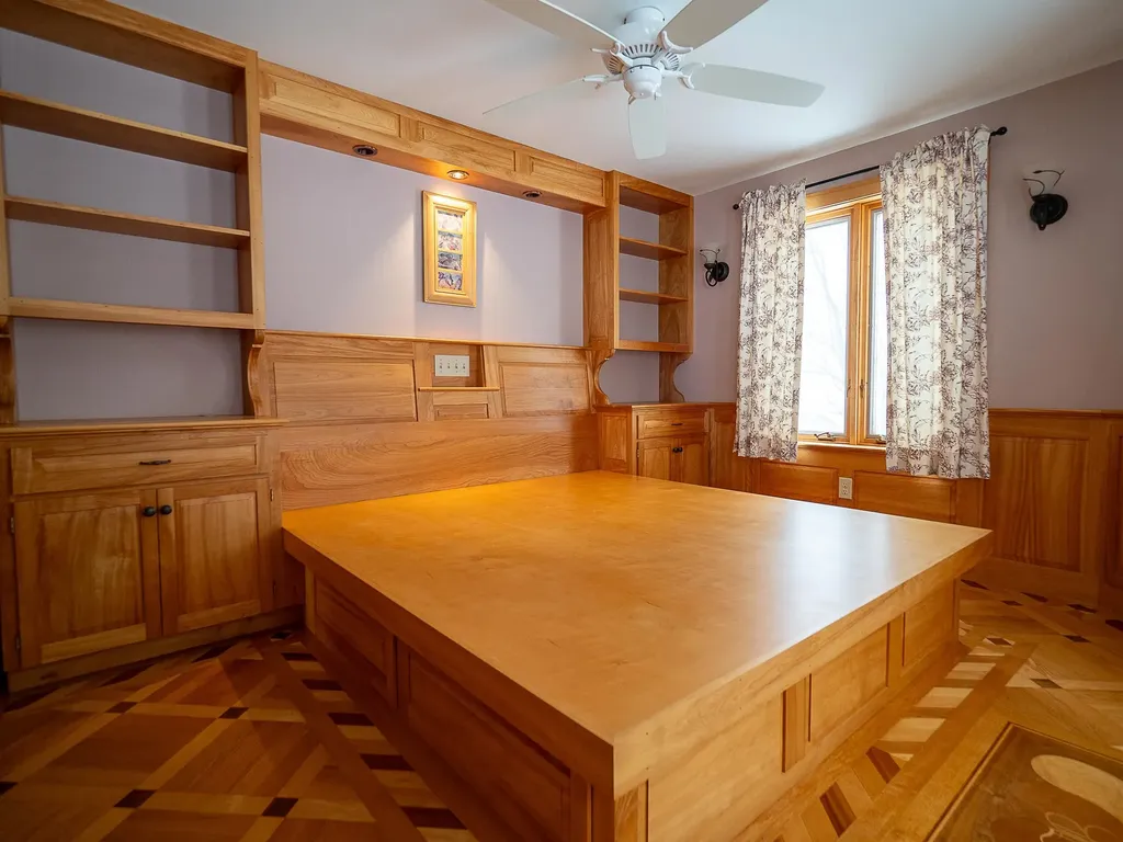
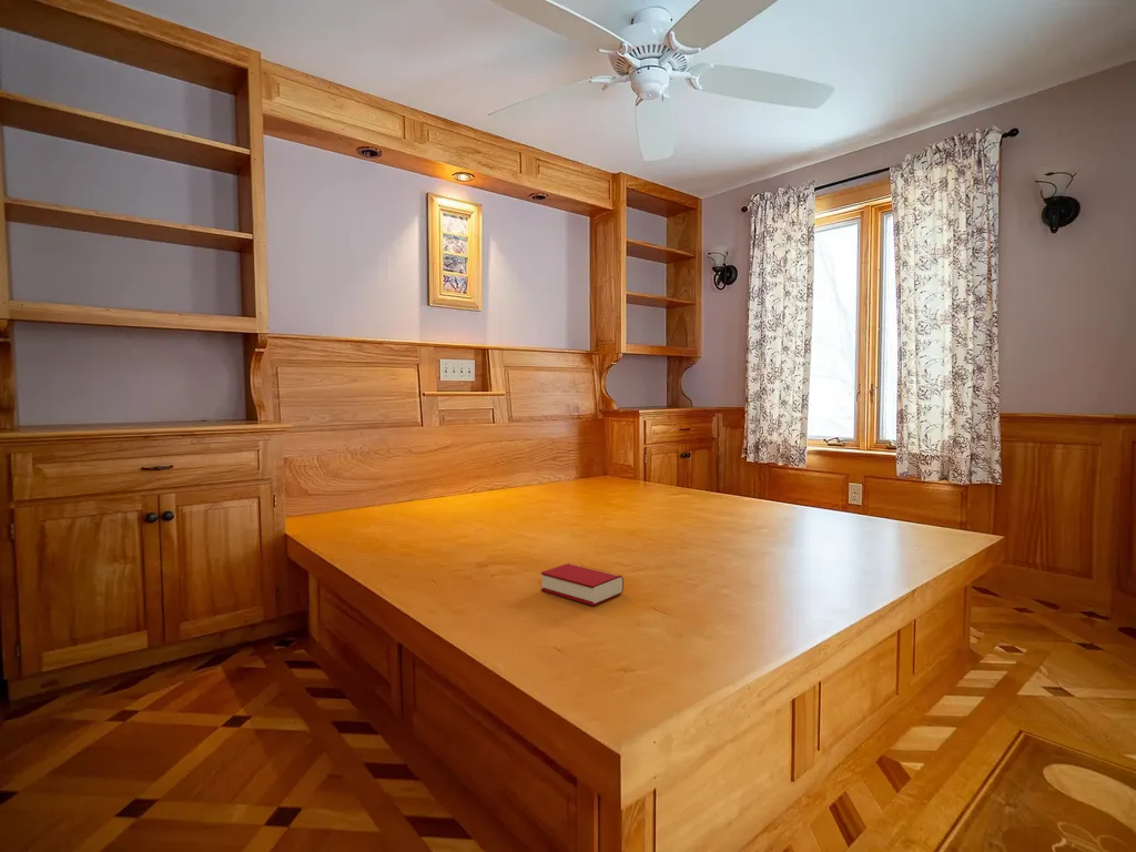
+ book (581, 582)
